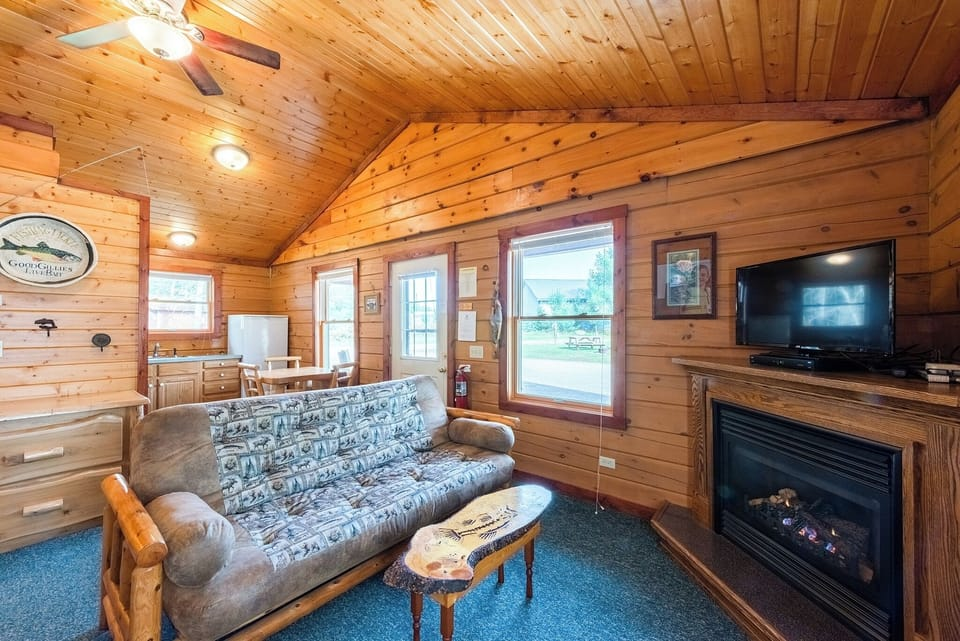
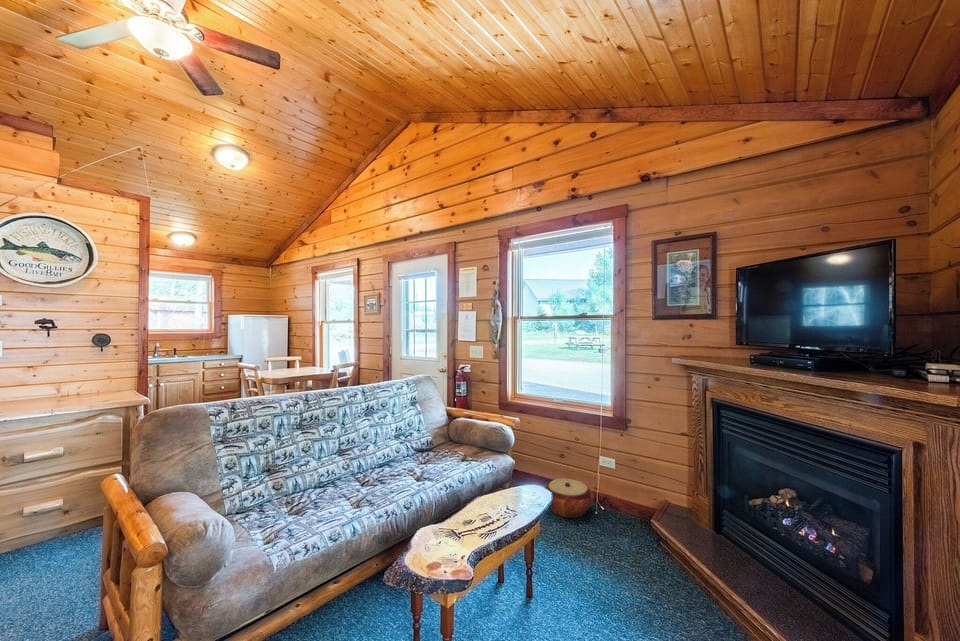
+ woven basket (567, 496)
